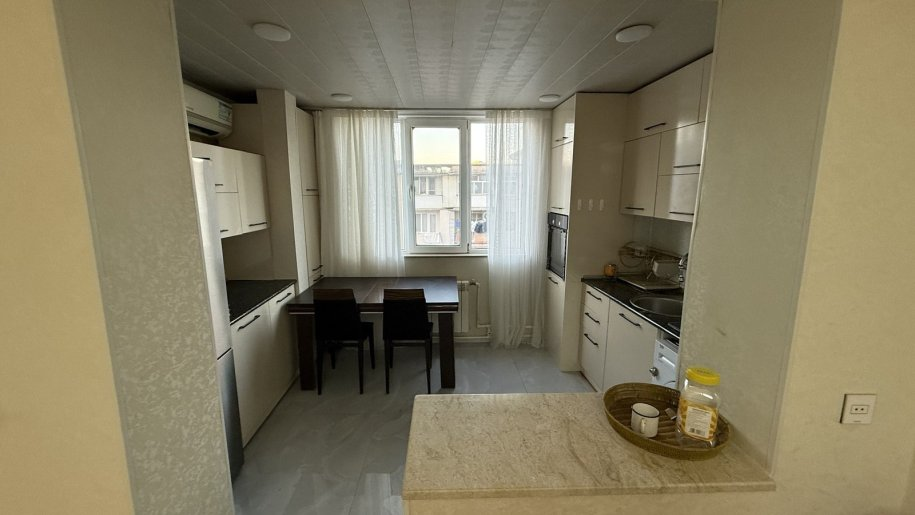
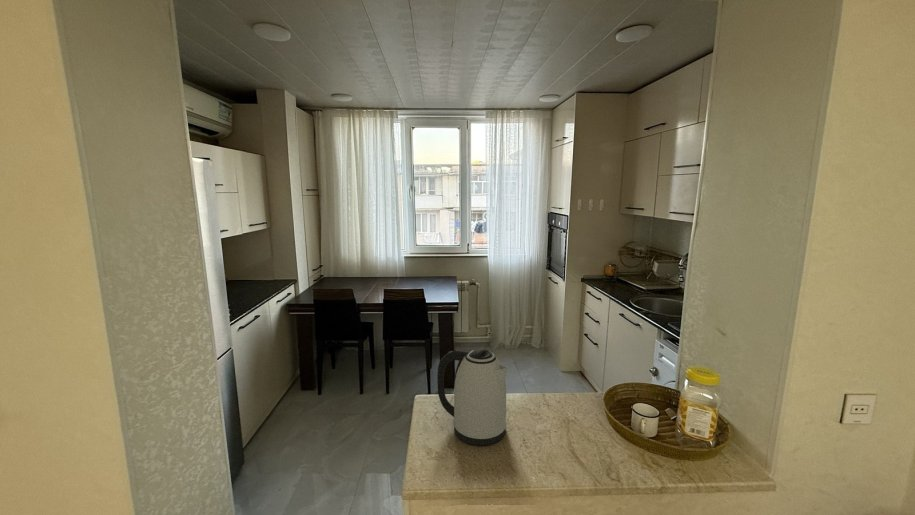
+ kettle (470, 388)
